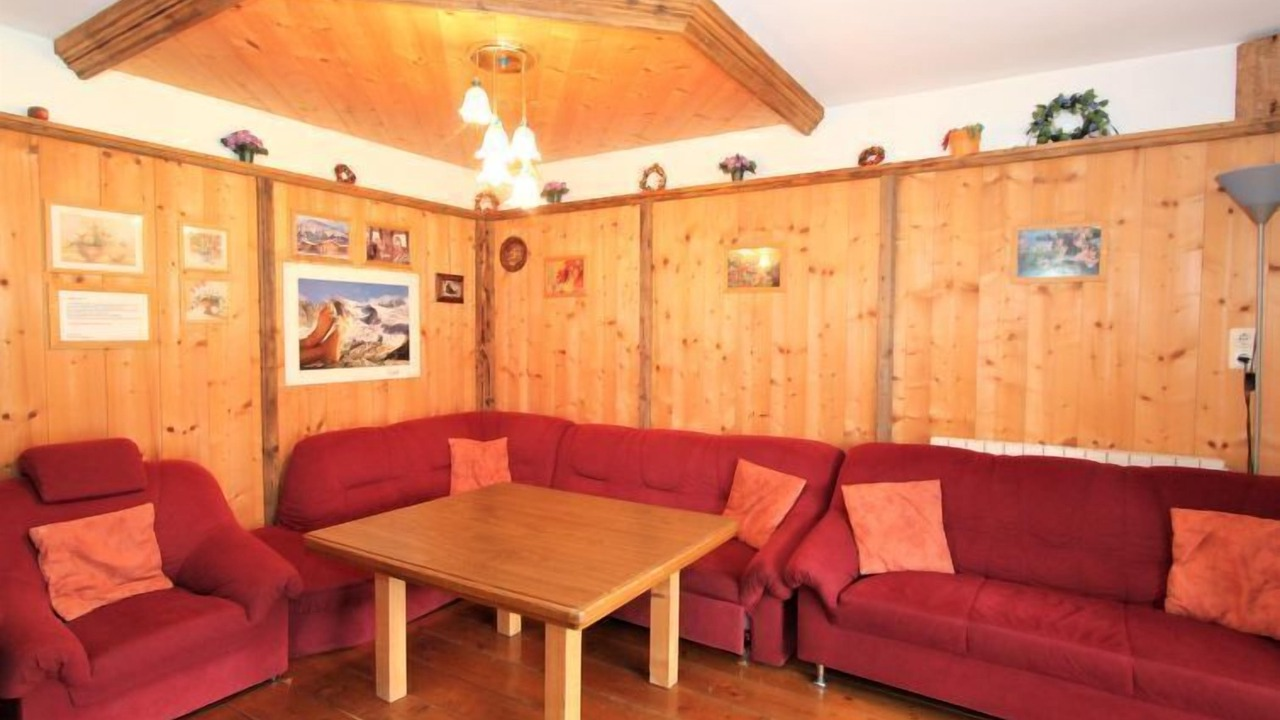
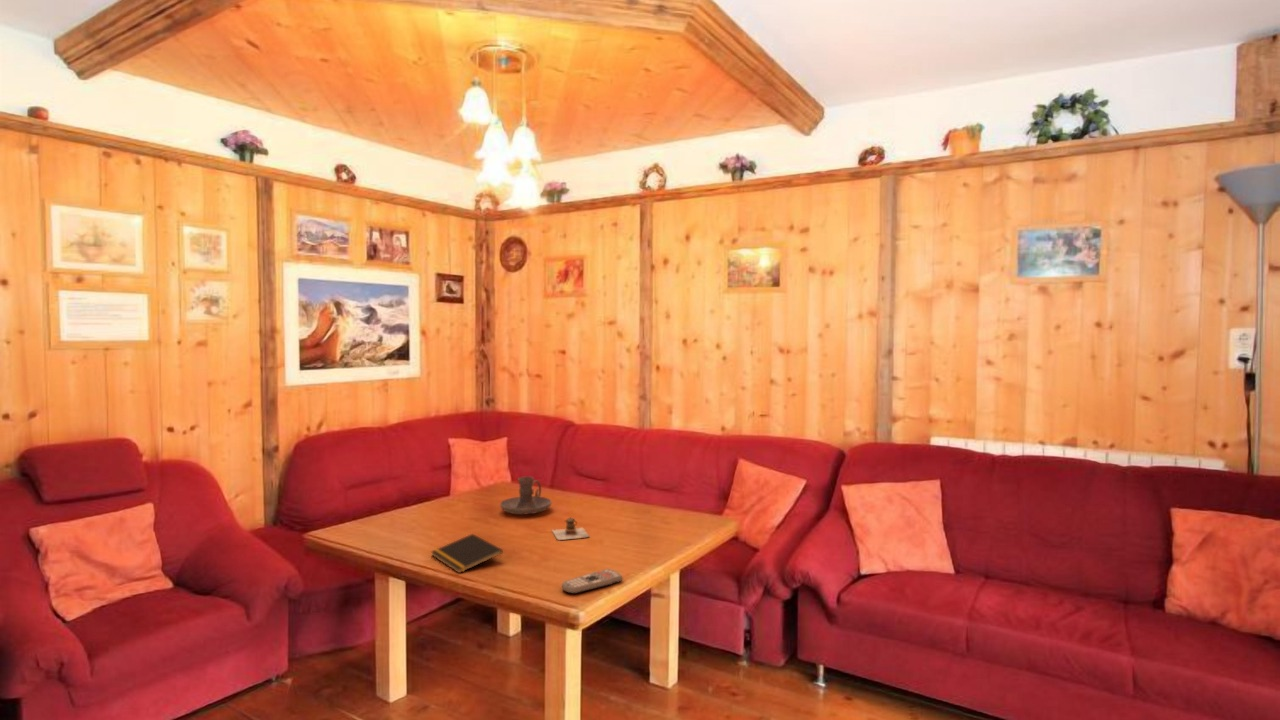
+ teapot (570, 525)
+ remote control (591, 581)
+ notepad (466, 552)
+ candle holder (528, 493)
